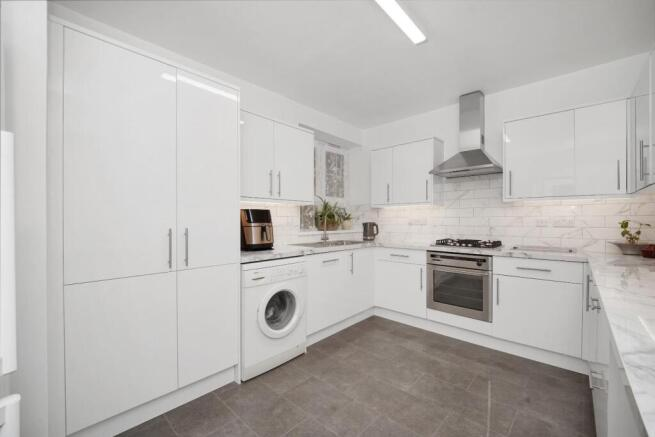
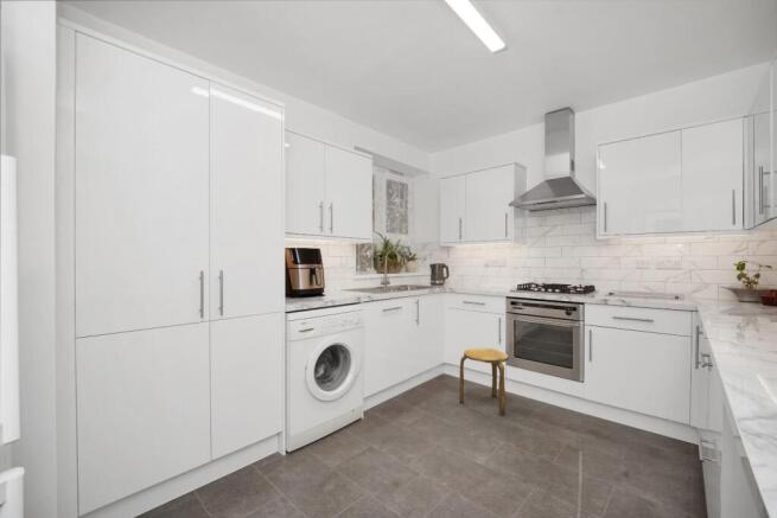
+ stool (492, 377)
